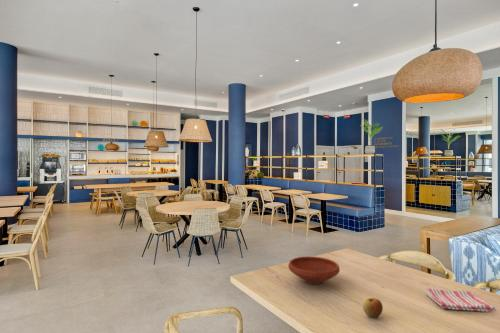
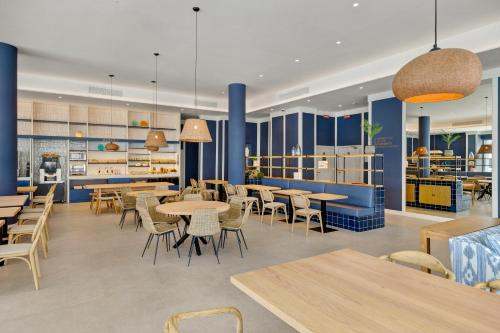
- dish towel (458, 298)
- bowl (313, 272)
- apple (372, 306)
